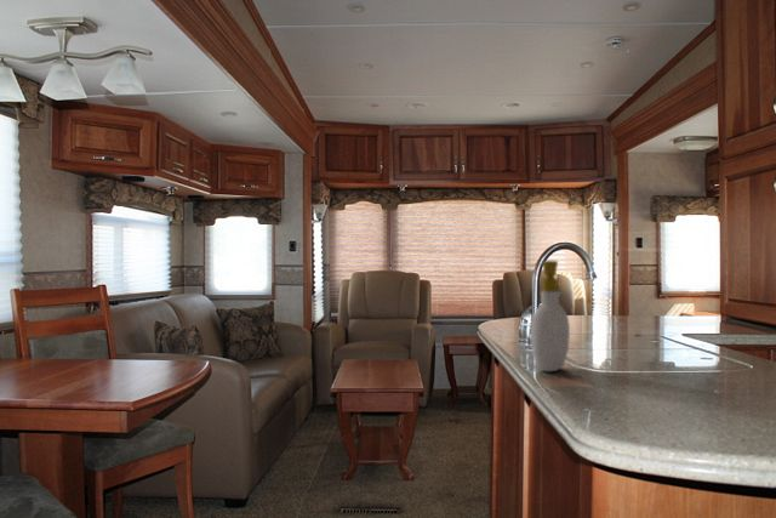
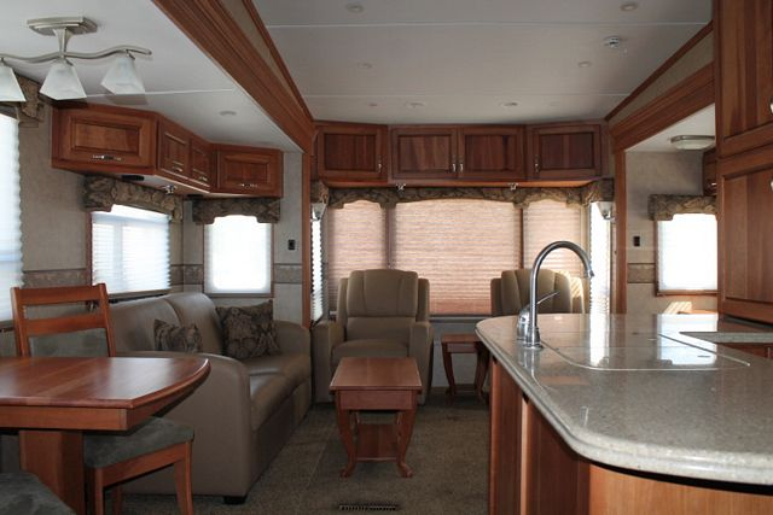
- soap bottle (548, 314)
